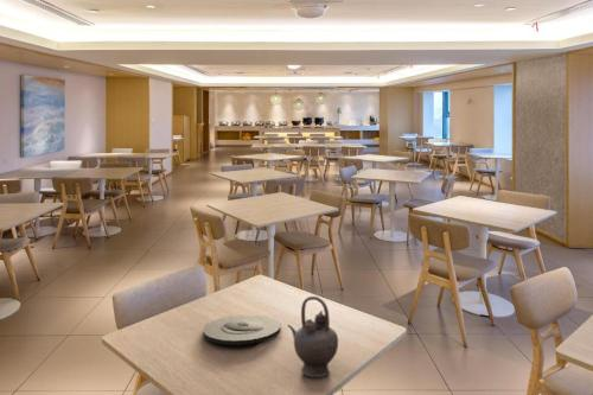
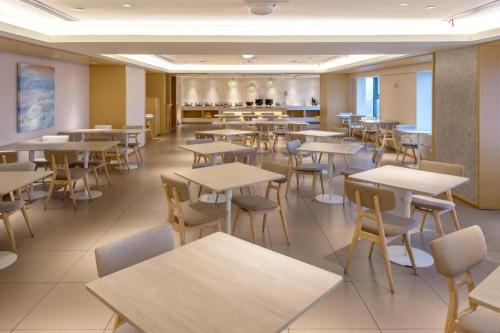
- teapot (311, 333)
- plate (242, 325)
